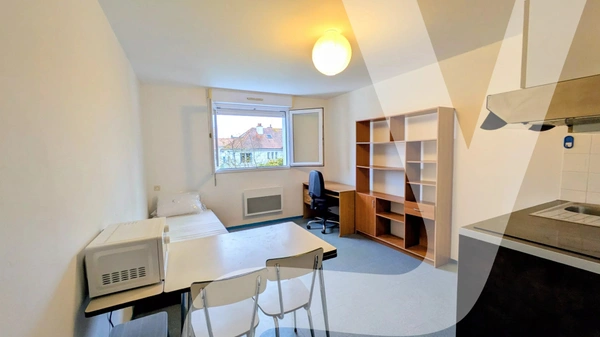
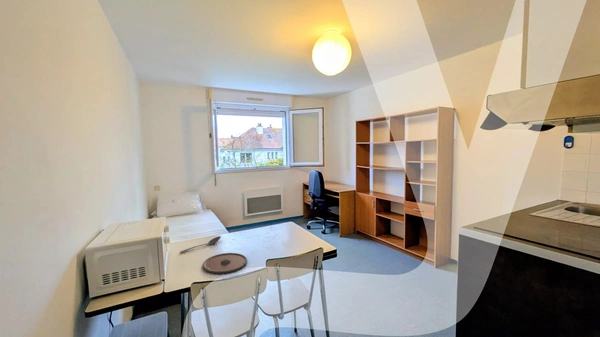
+ plate (225, 261)
+ stirrer (201, 245)
